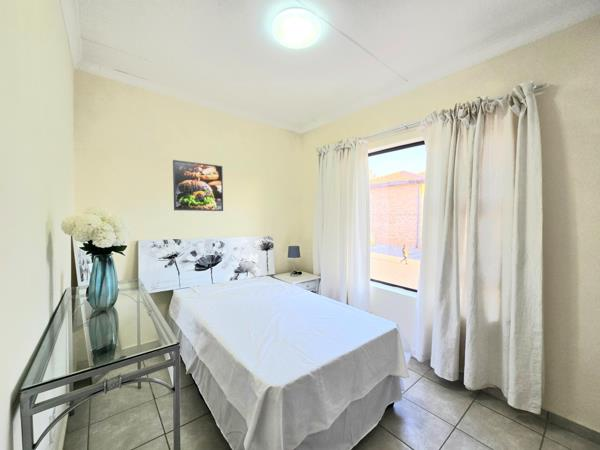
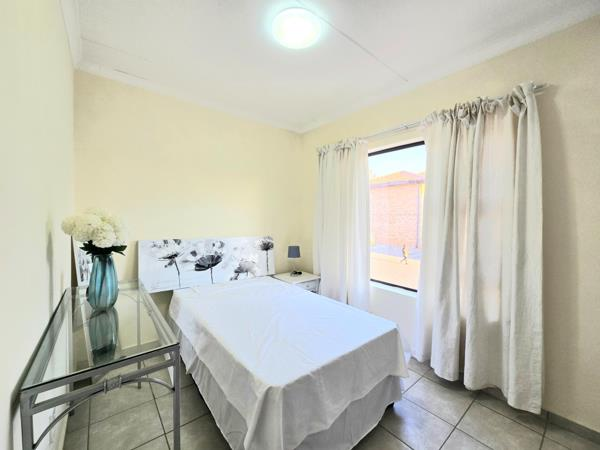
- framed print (199, 186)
